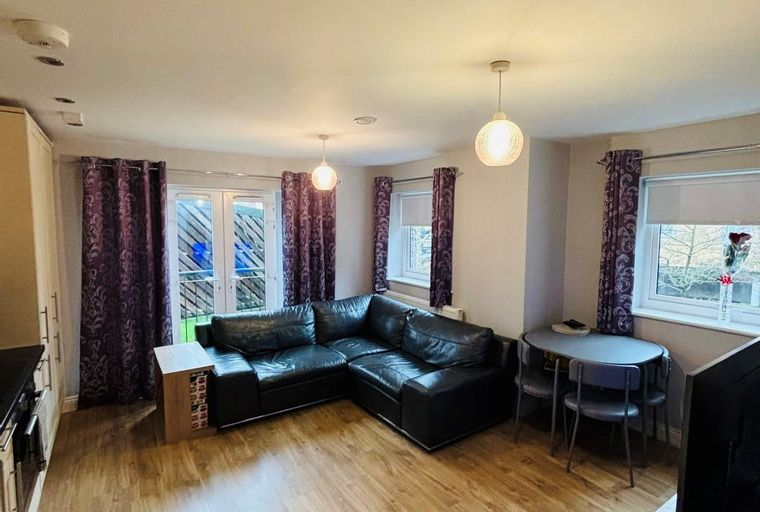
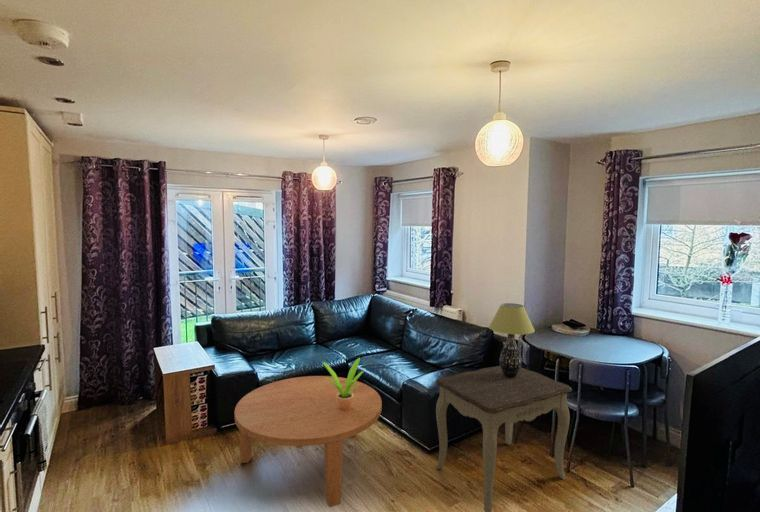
+ coffee table (310, 432)
+ table lamp (511, 340)
+ potted plant (346, 385)
+ side table (499, 426)
